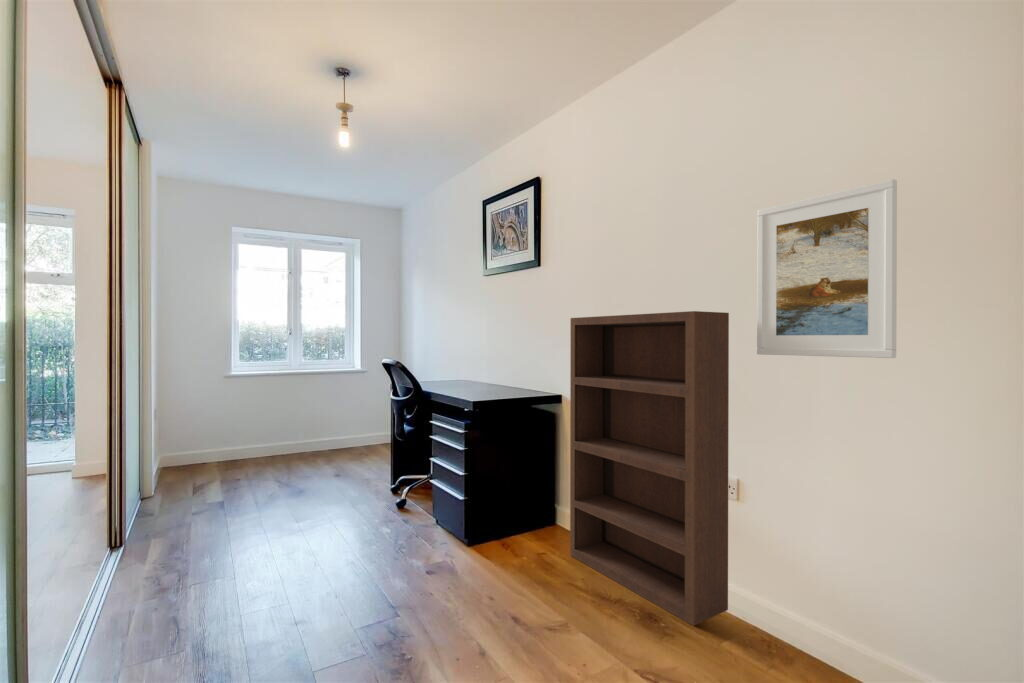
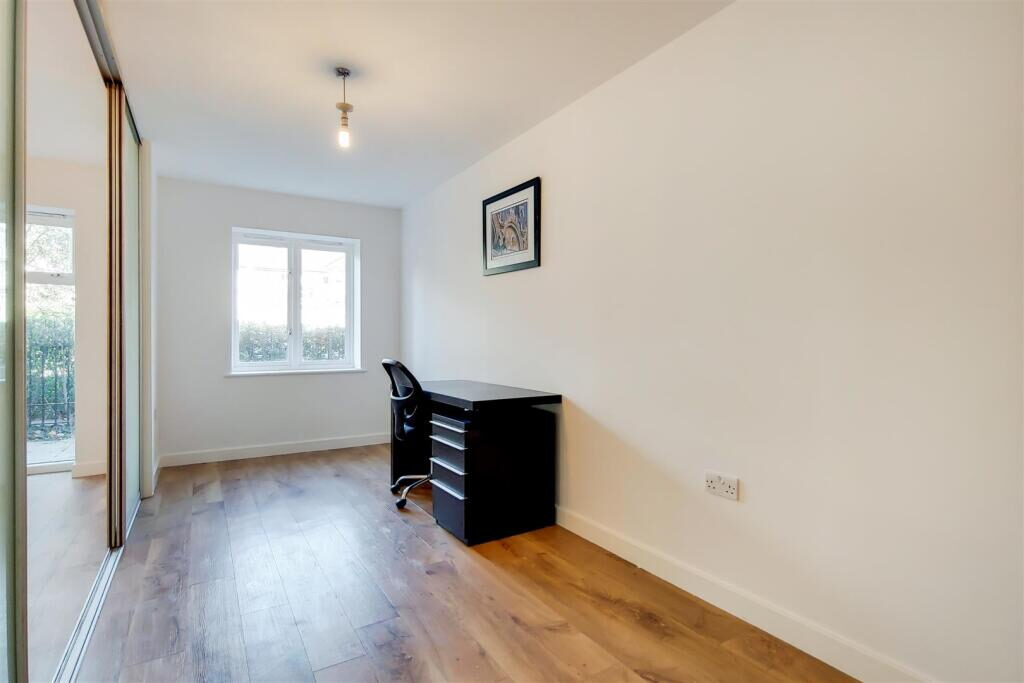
- bookcase (640, 447)
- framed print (819, 276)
